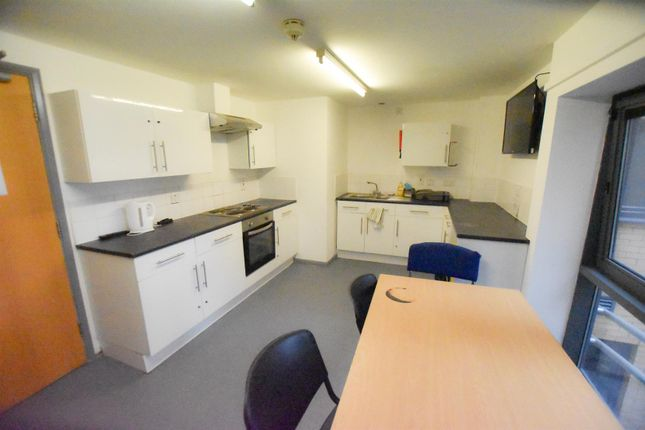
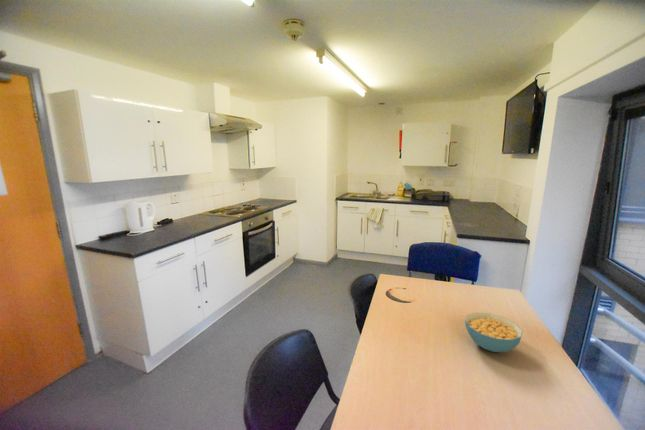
+ cereal bowl (491, 336)
